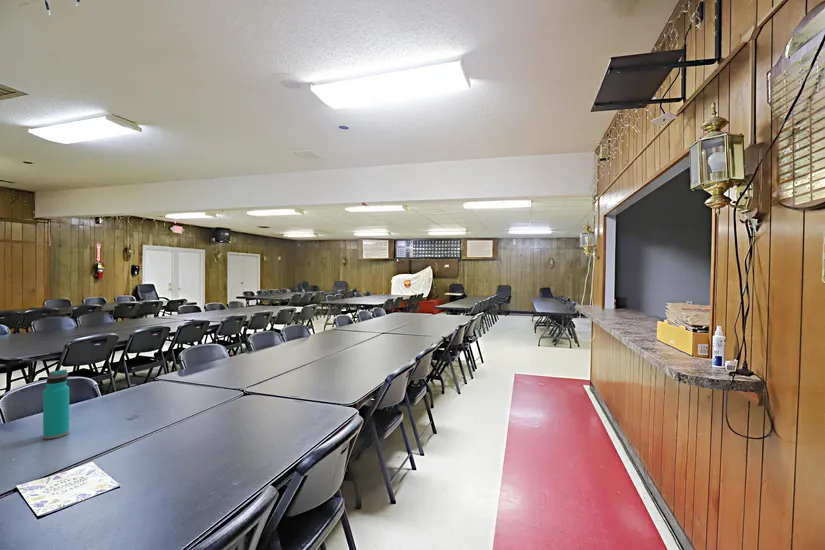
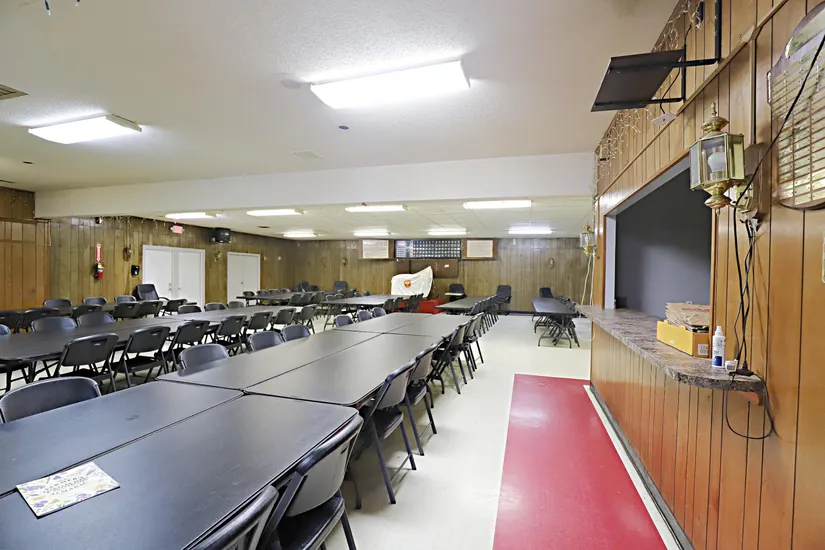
- water bottle (56, 402)
